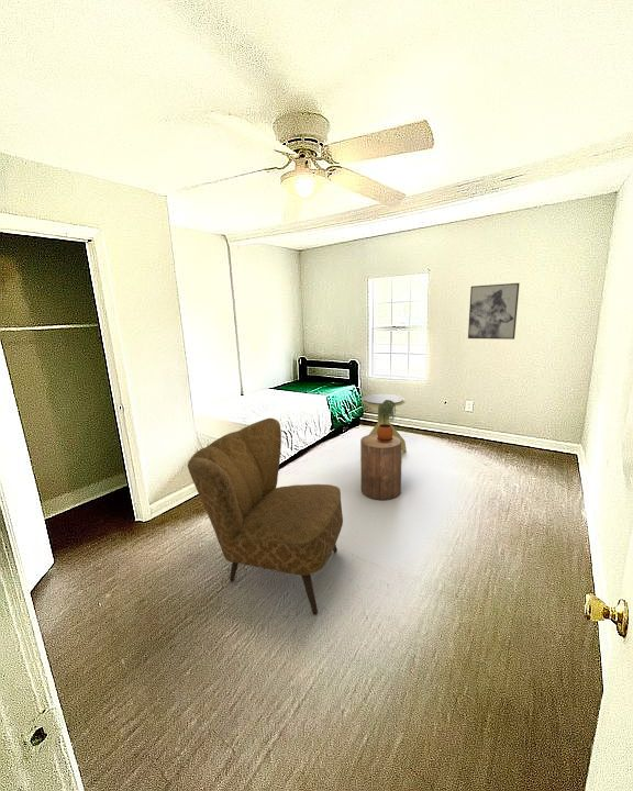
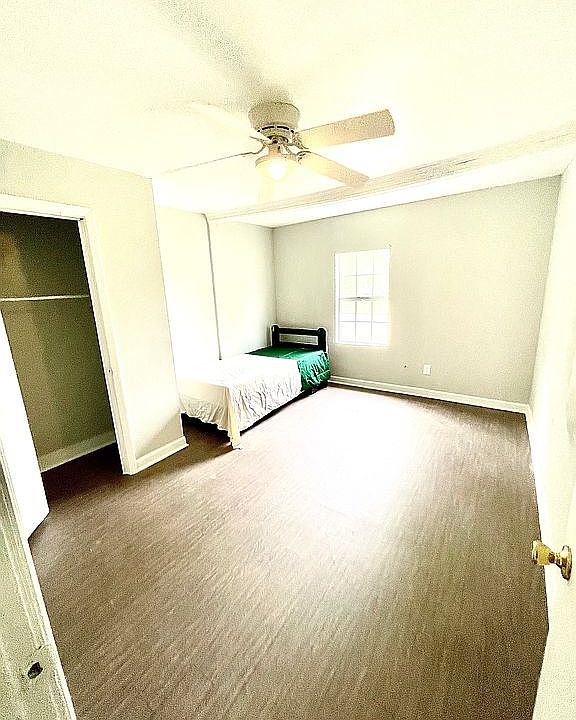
- armchair (271, 506)
- potted plant (386, 420)
- wall art (492, 312)
- side table (380, 424)
- stool (380, 465)
